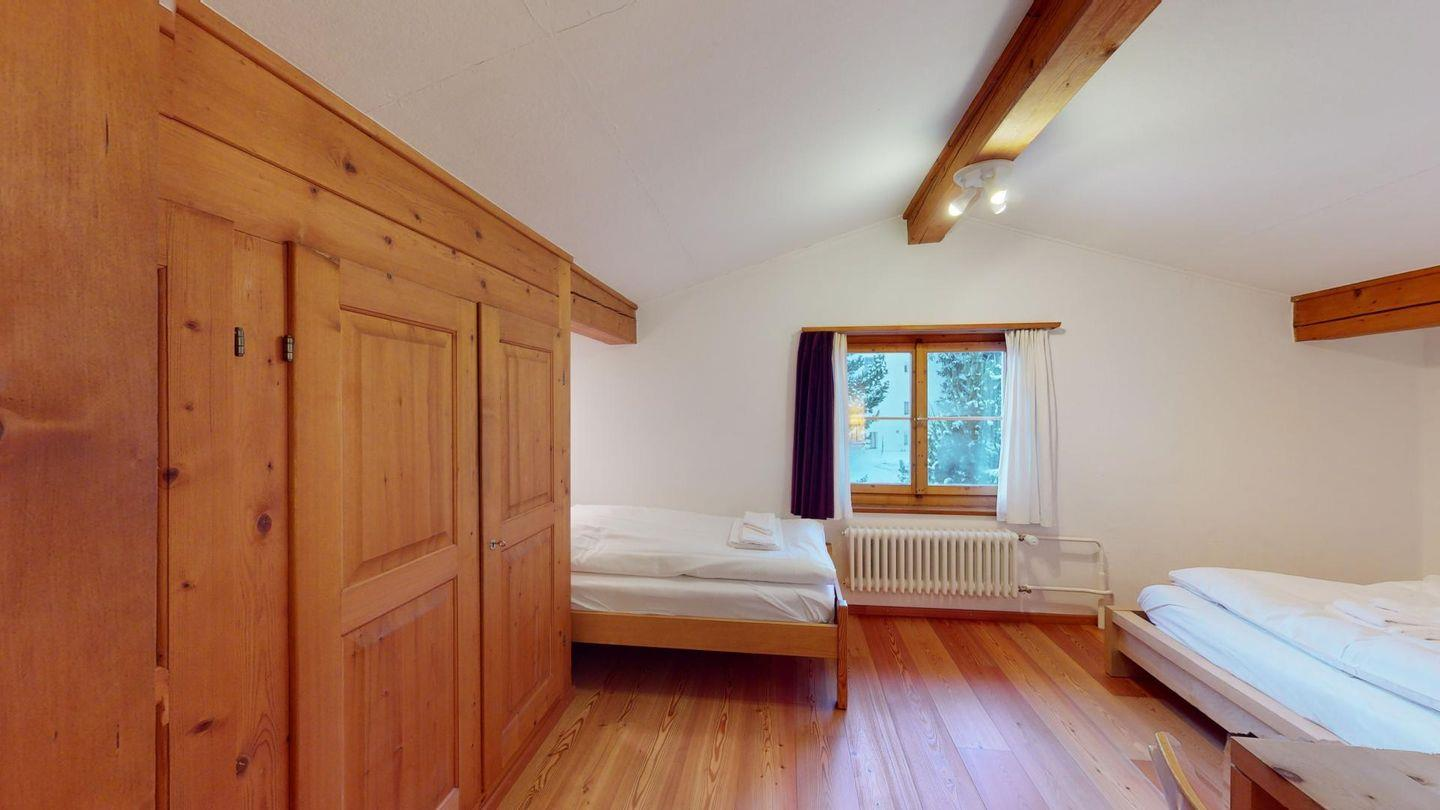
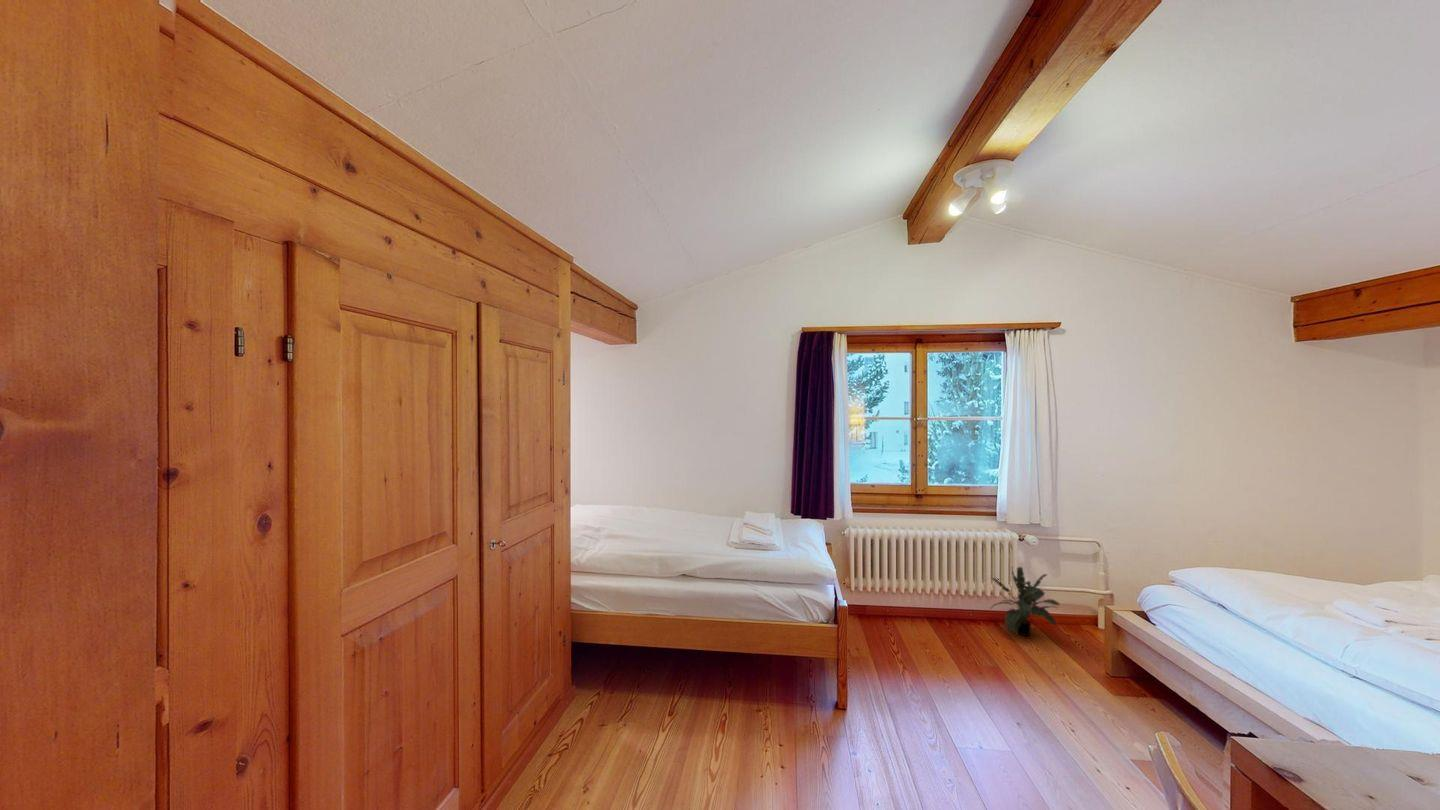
+ potted plant (1024, 602)
